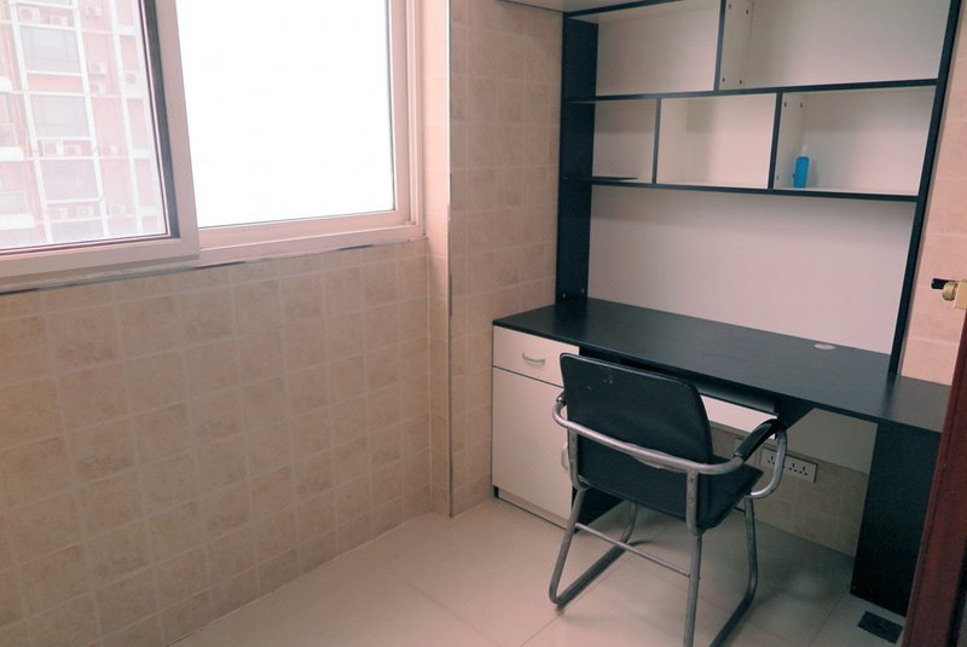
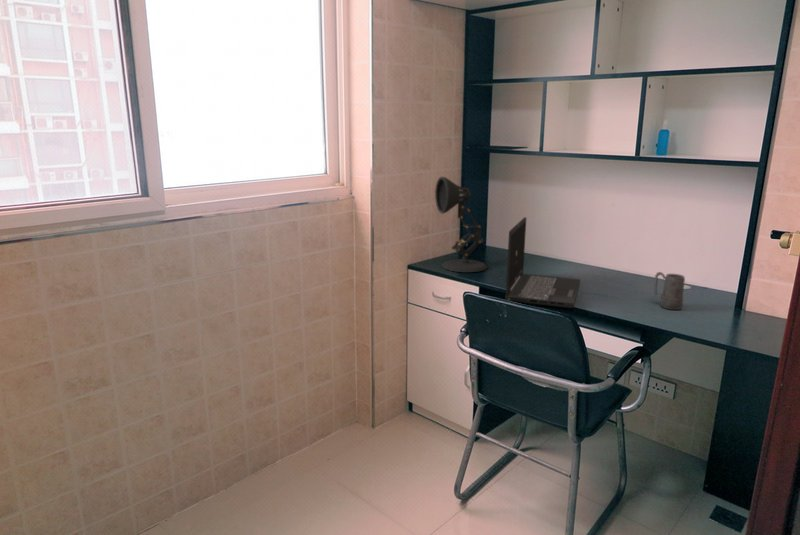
+ mug (668, 290)
+ laptop (541, 275)
+ desk lamp (464, 222)
